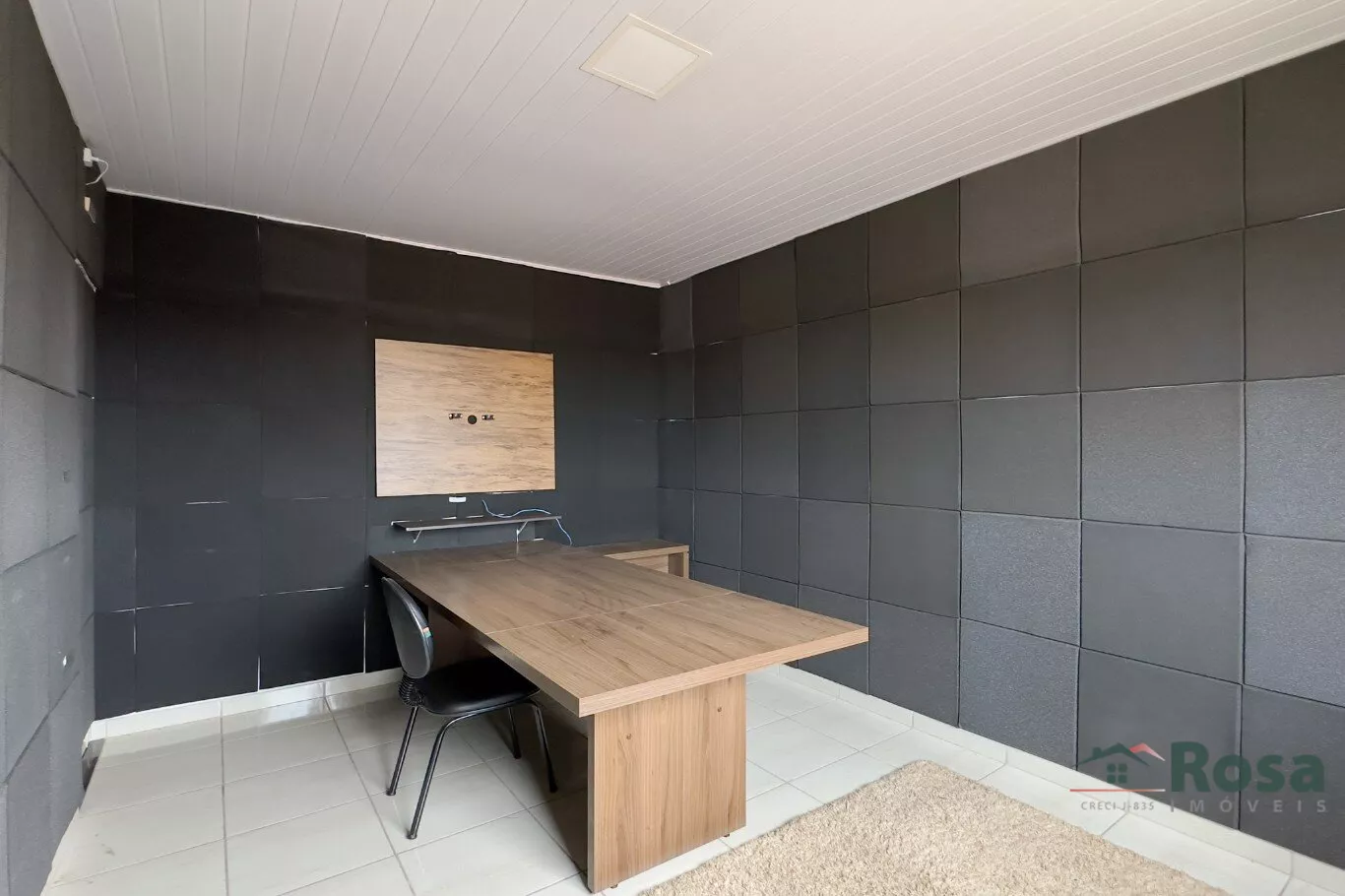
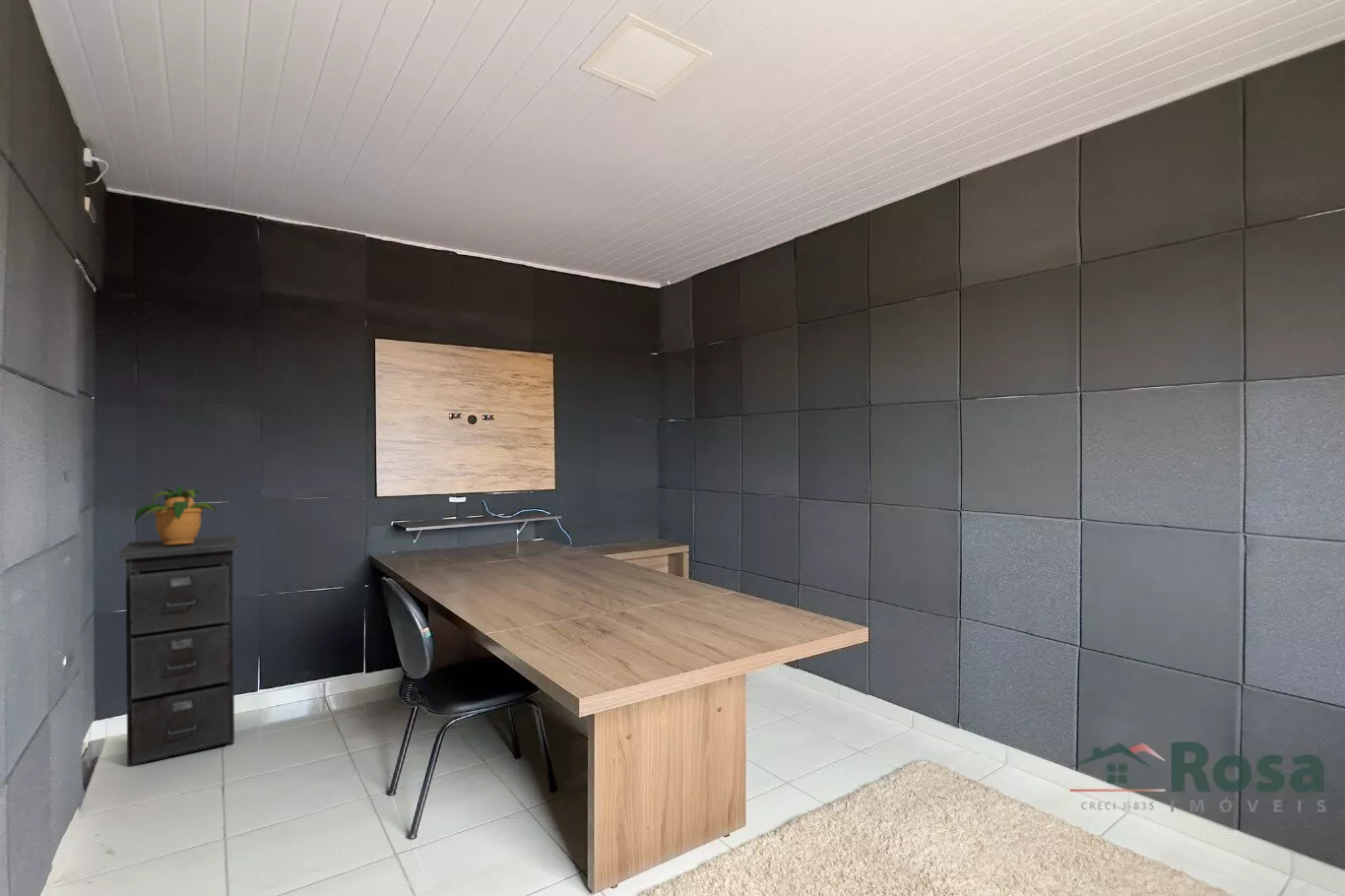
+ filing cabinet (183, 643)
+ potted plant (183, 514)
